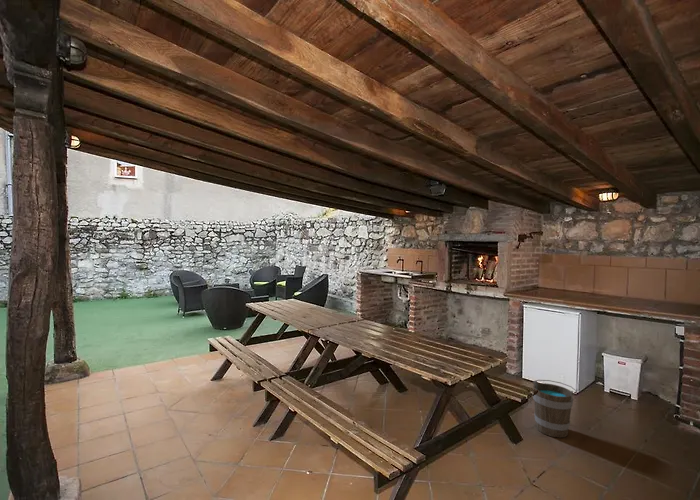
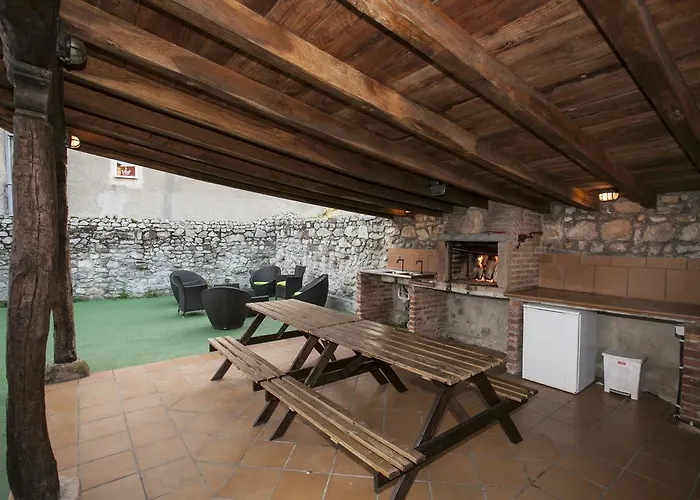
- bucket (553, 407)
